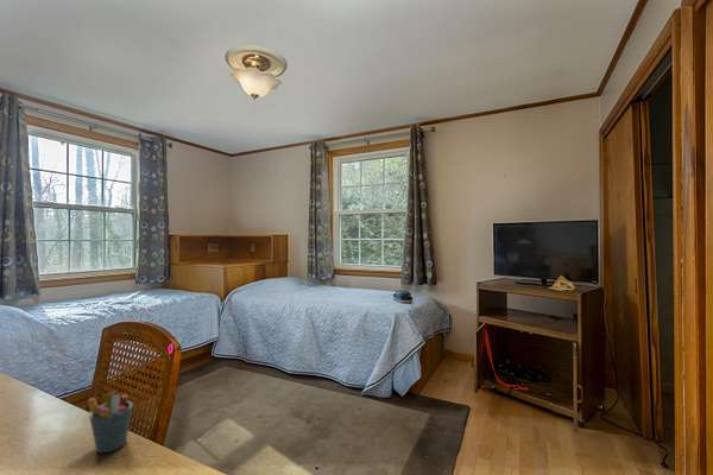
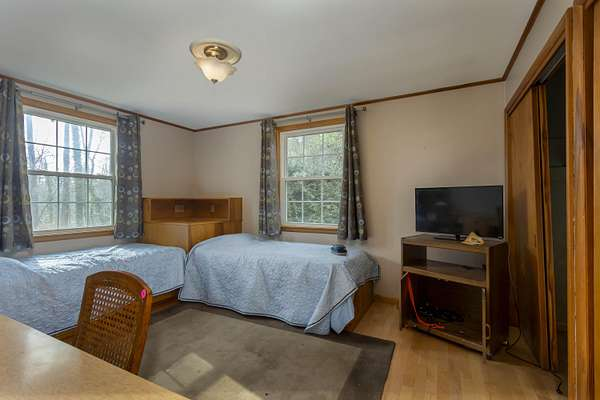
- pen holder (111, 417)
